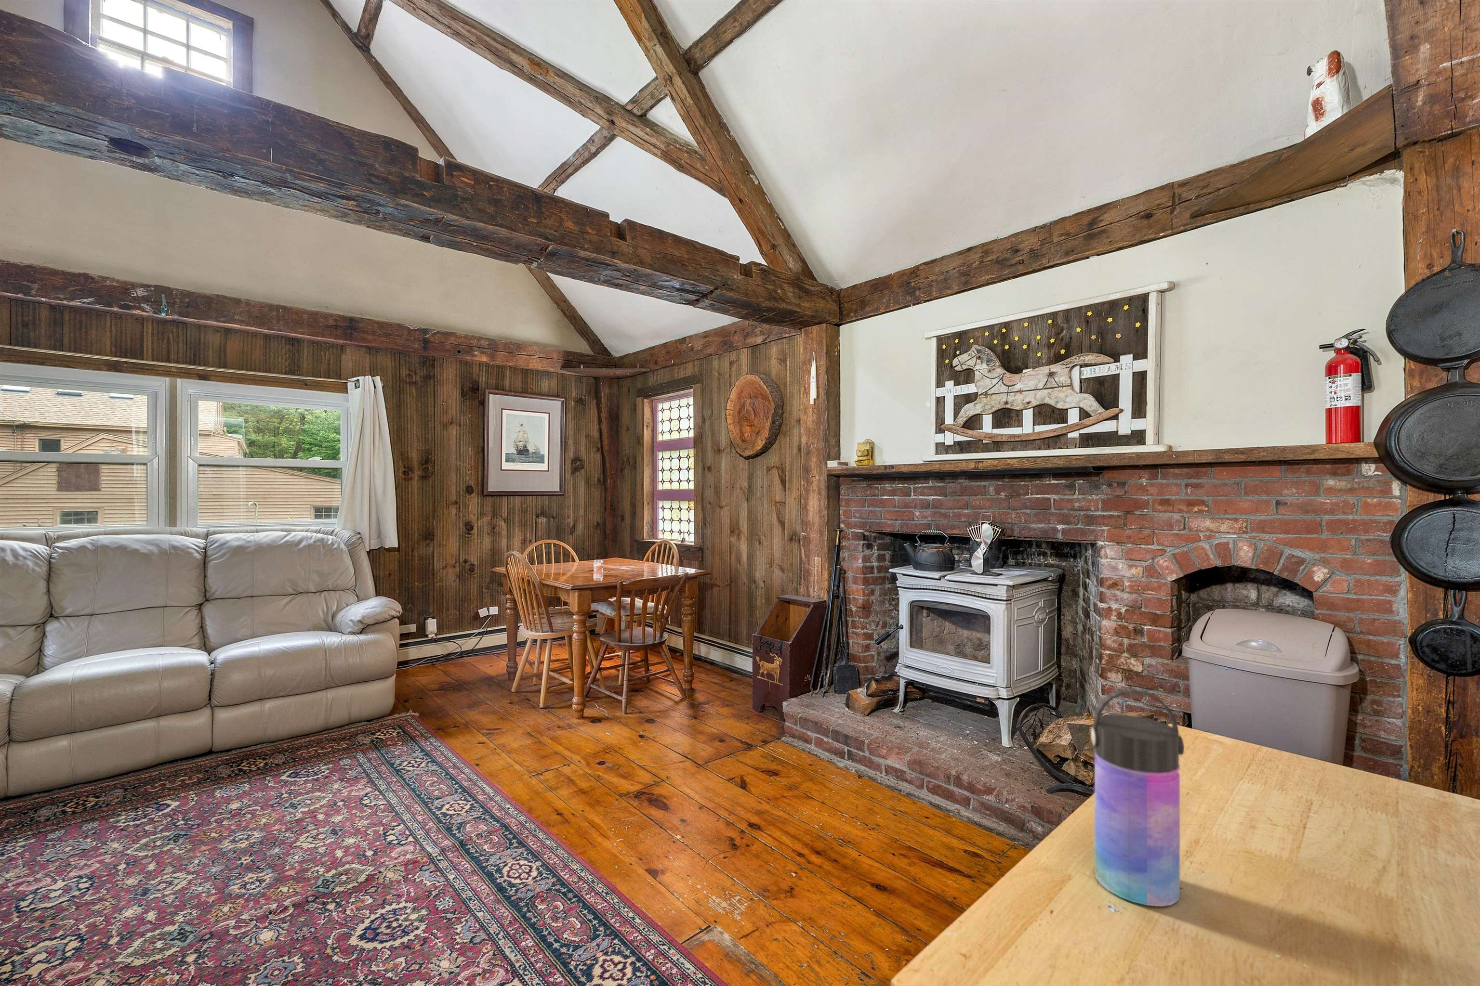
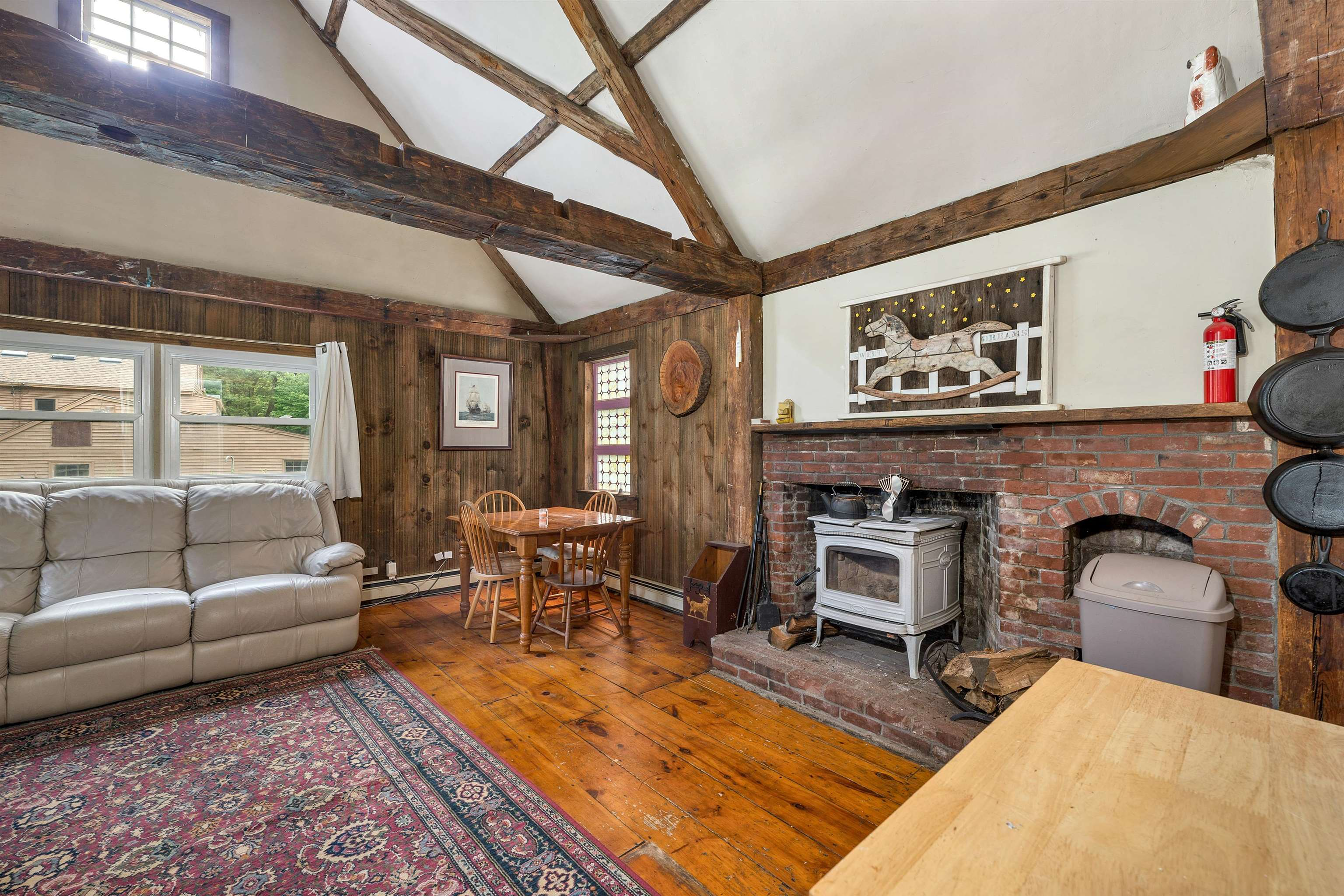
- water bottle (1136, 787)
